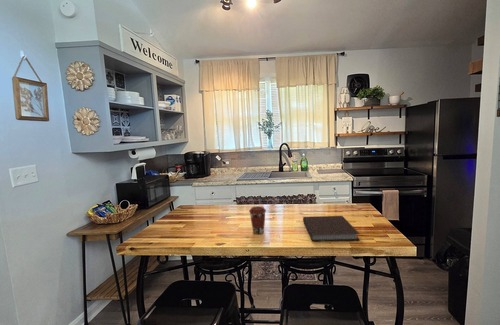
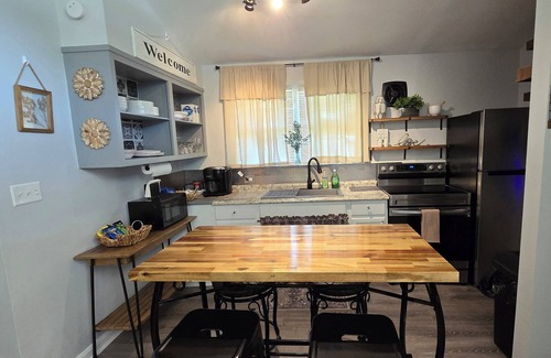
- coffee cup (257, 220)
- notebook (328, 227)
